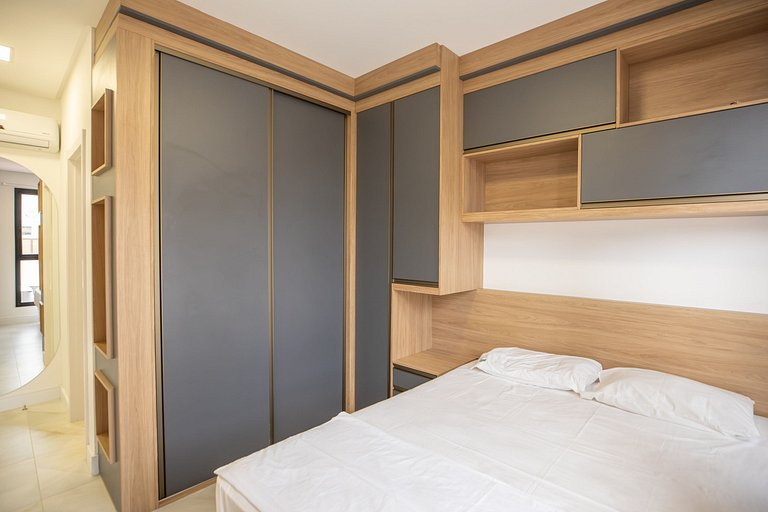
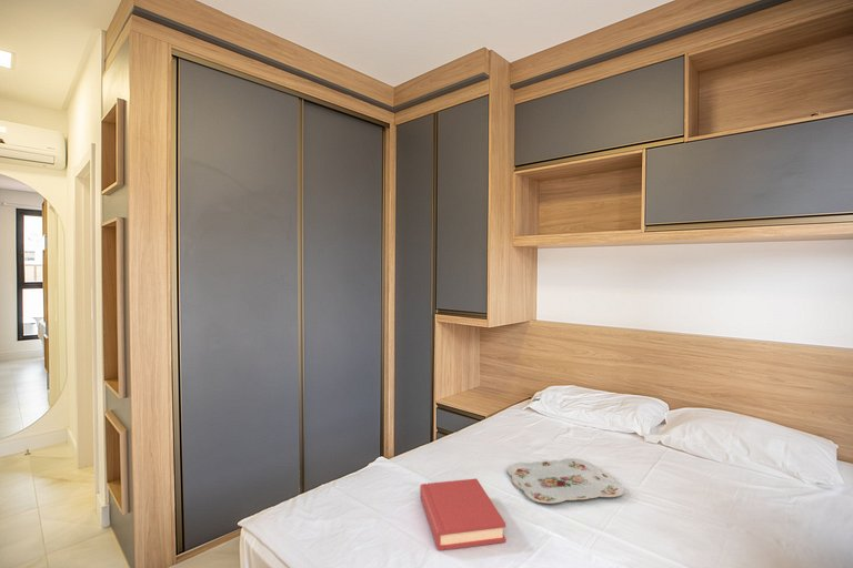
+ hardback book (459, 510)
+ serving tray (562, 479)
